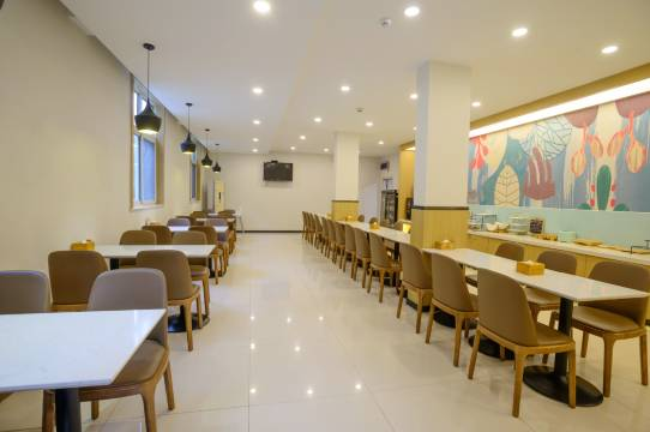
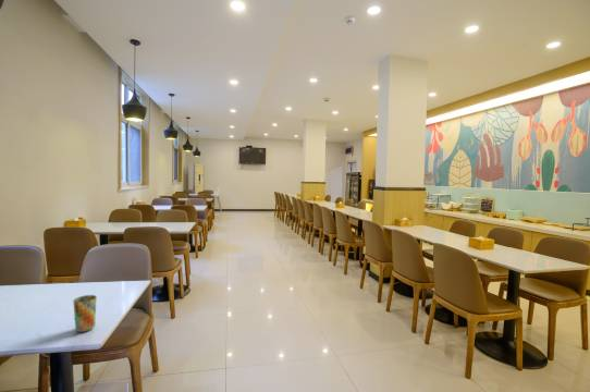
+ cup (85, 314)
